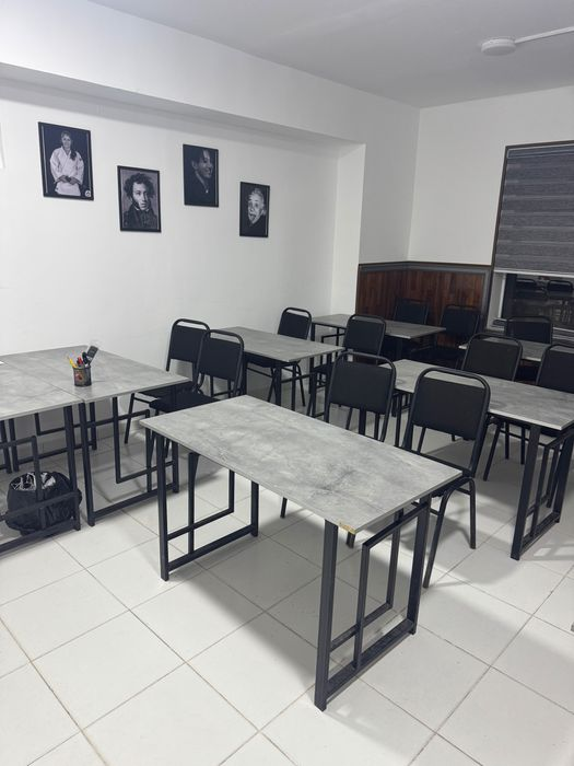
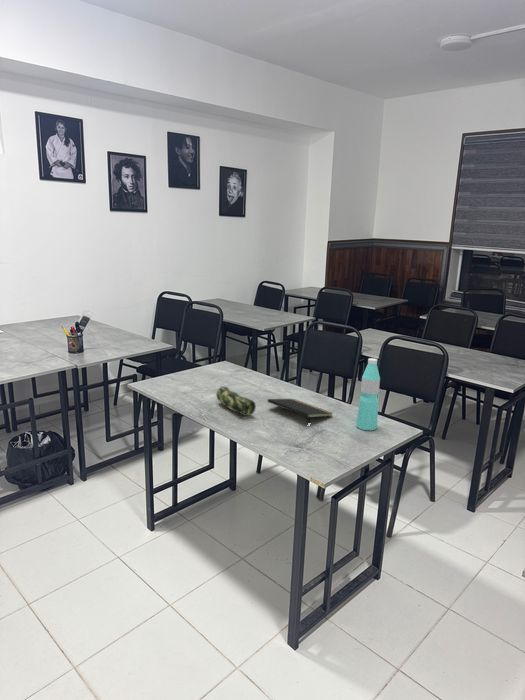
+ water bottle (369, 393)
+ notepad (299, 407)
+ pencil case (234, 400)
